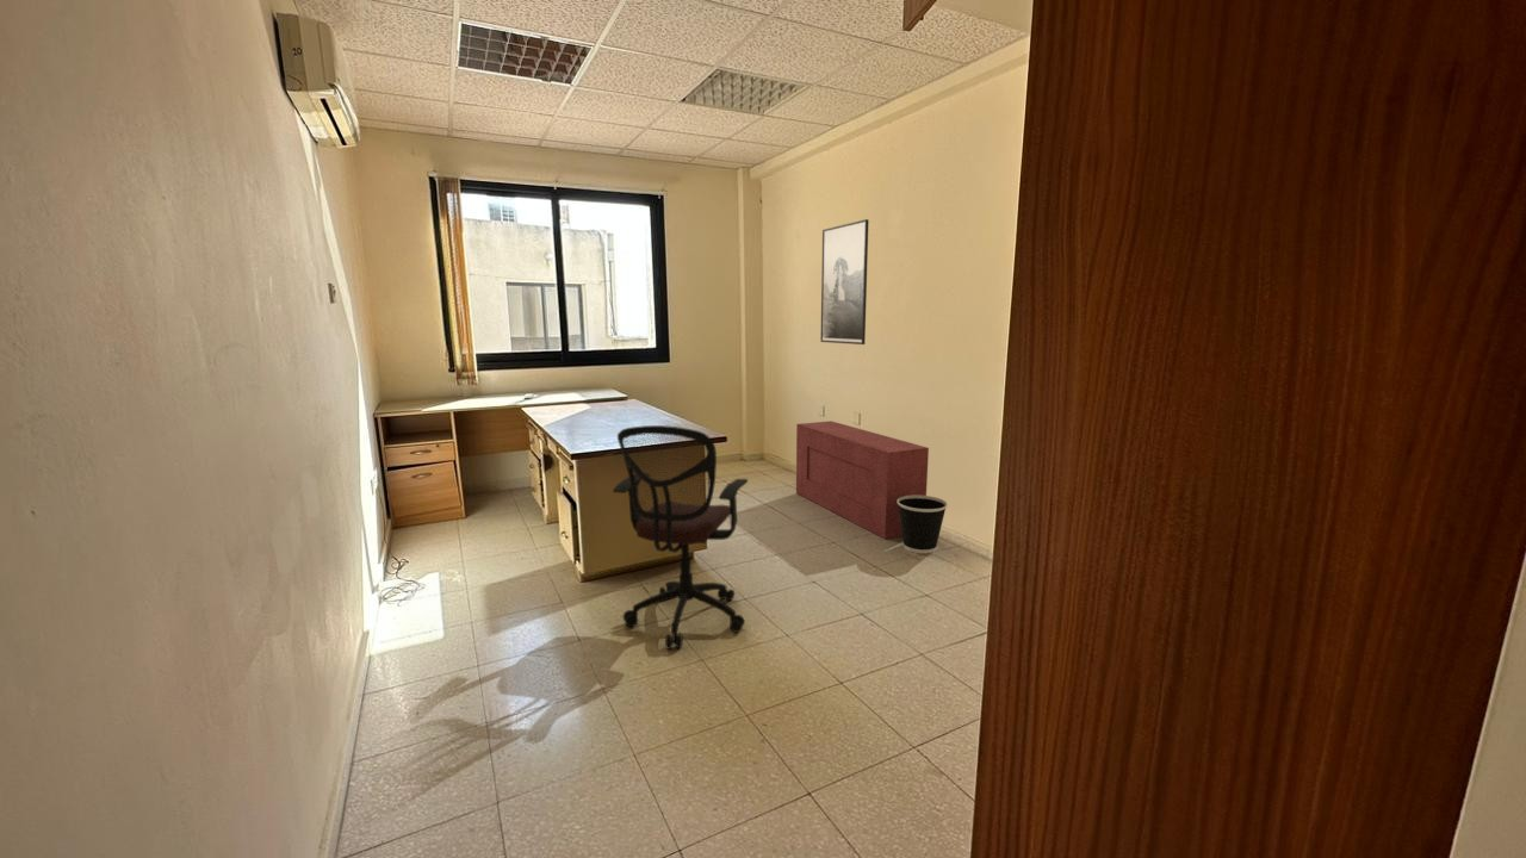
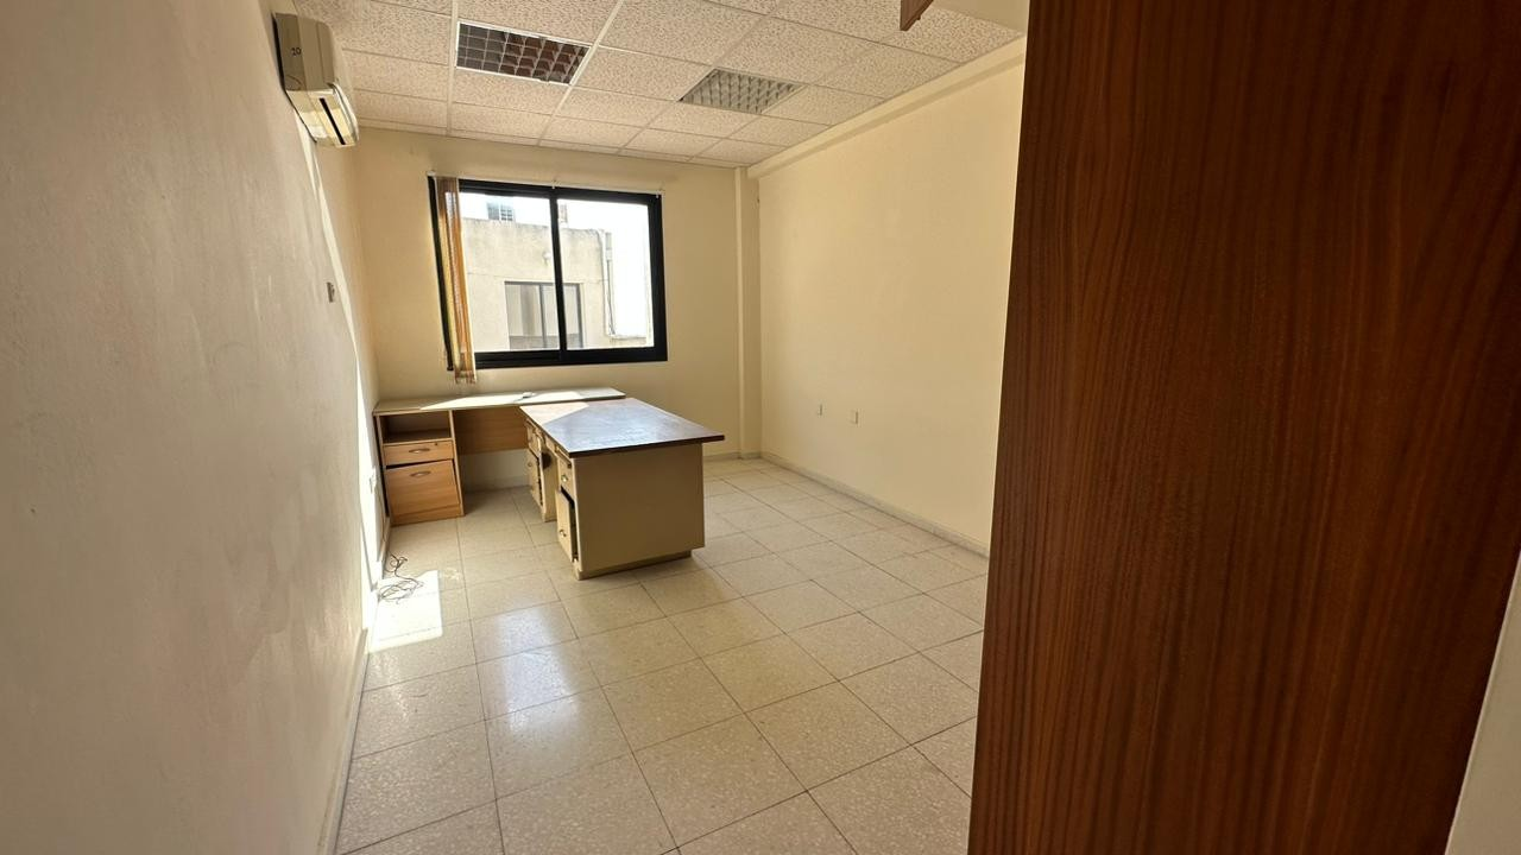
- wastebasket (920, 524)
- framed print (843, 285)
- office chair (683, 522)
- storage cabinet (855, 472)
